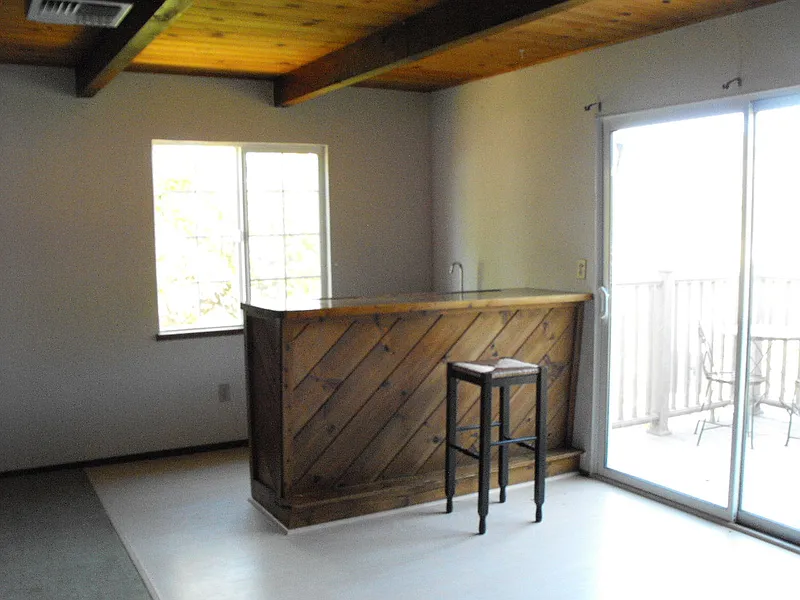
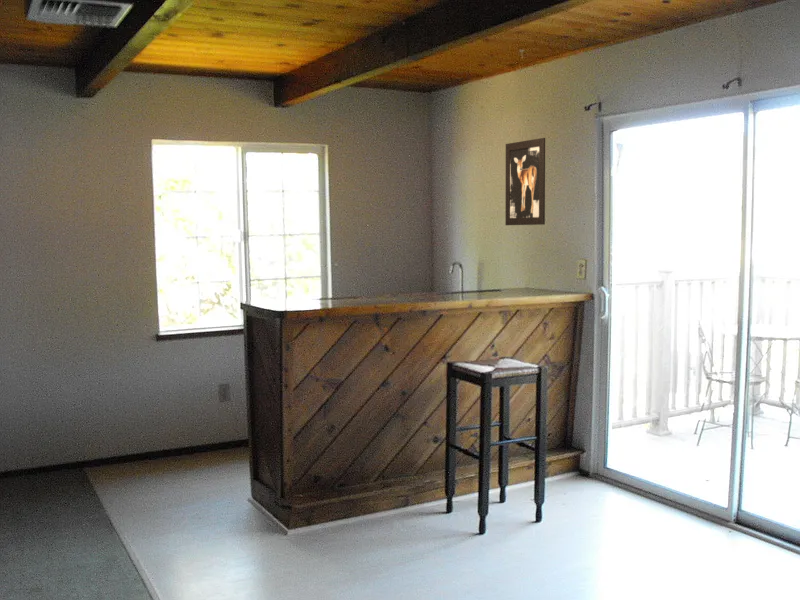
+ wall art (524, 183)
